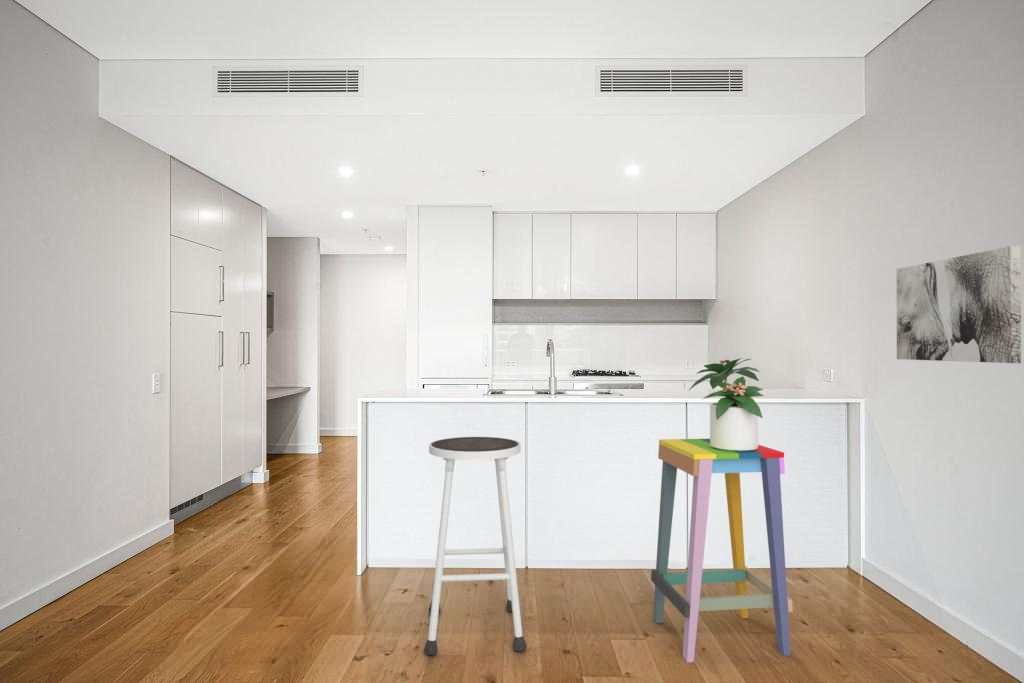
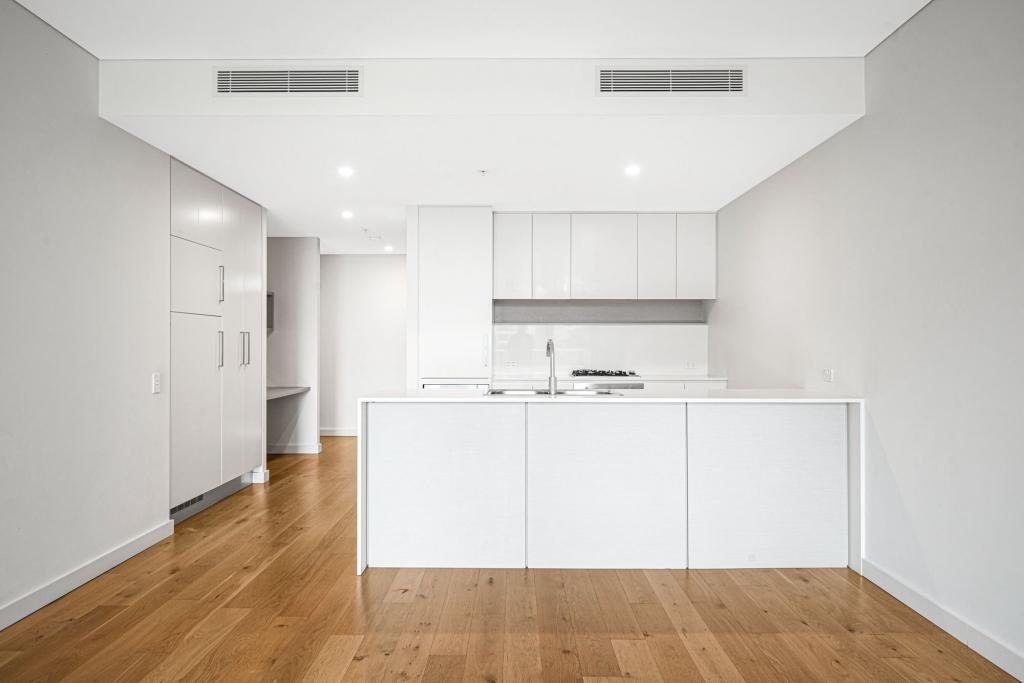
- stool (474, 549)
- potted plant (728, 401)
- wall art (950, 309)
- bar stool (705, 536)
